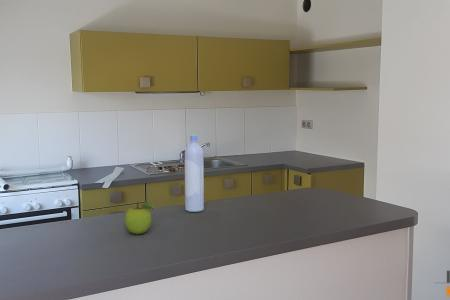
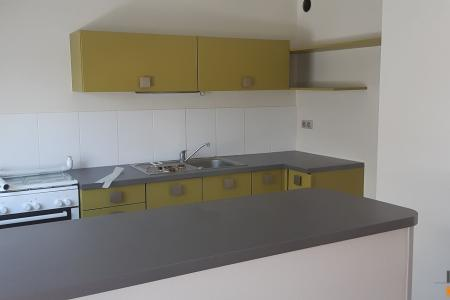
- bottle (194, 172)
- fruit (140, 217)
